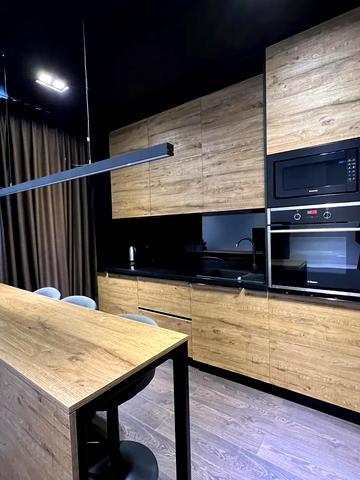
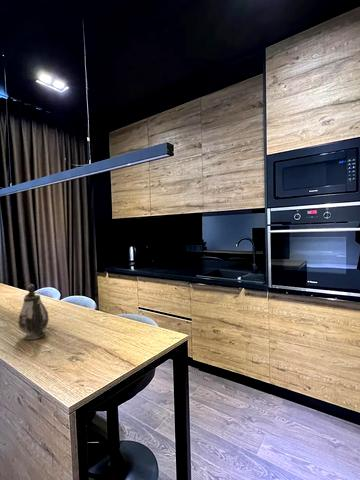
+ teapot (33, 310)
